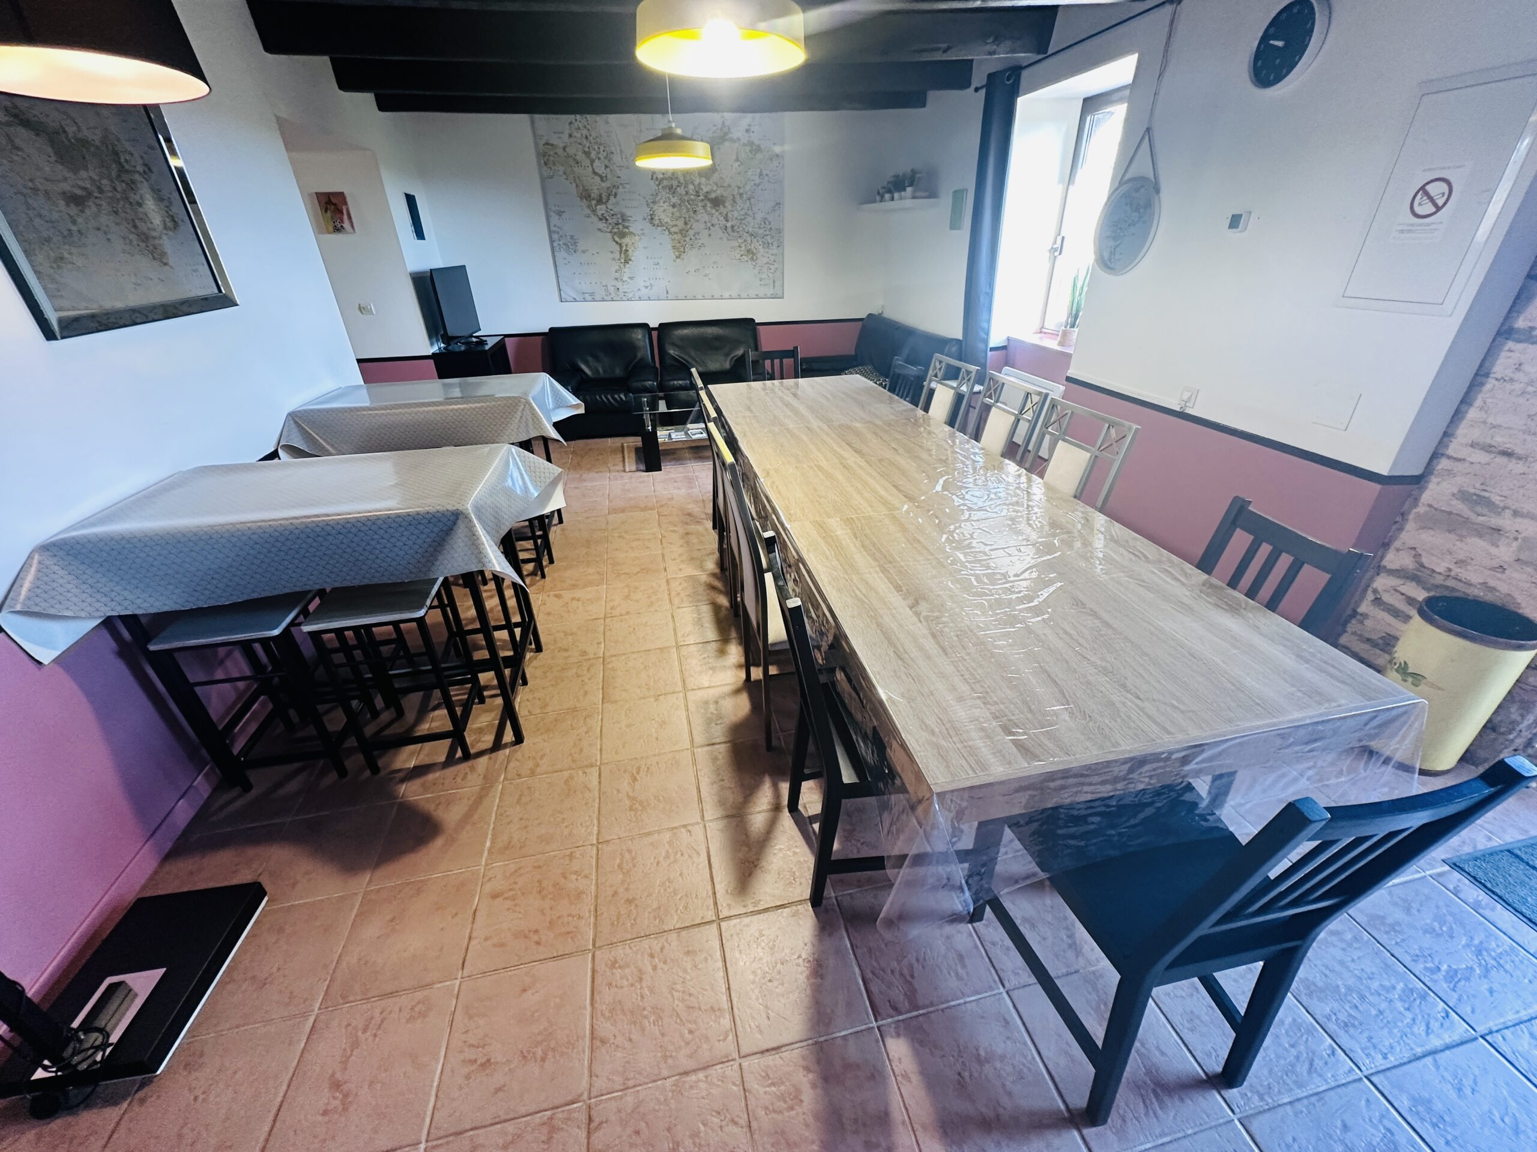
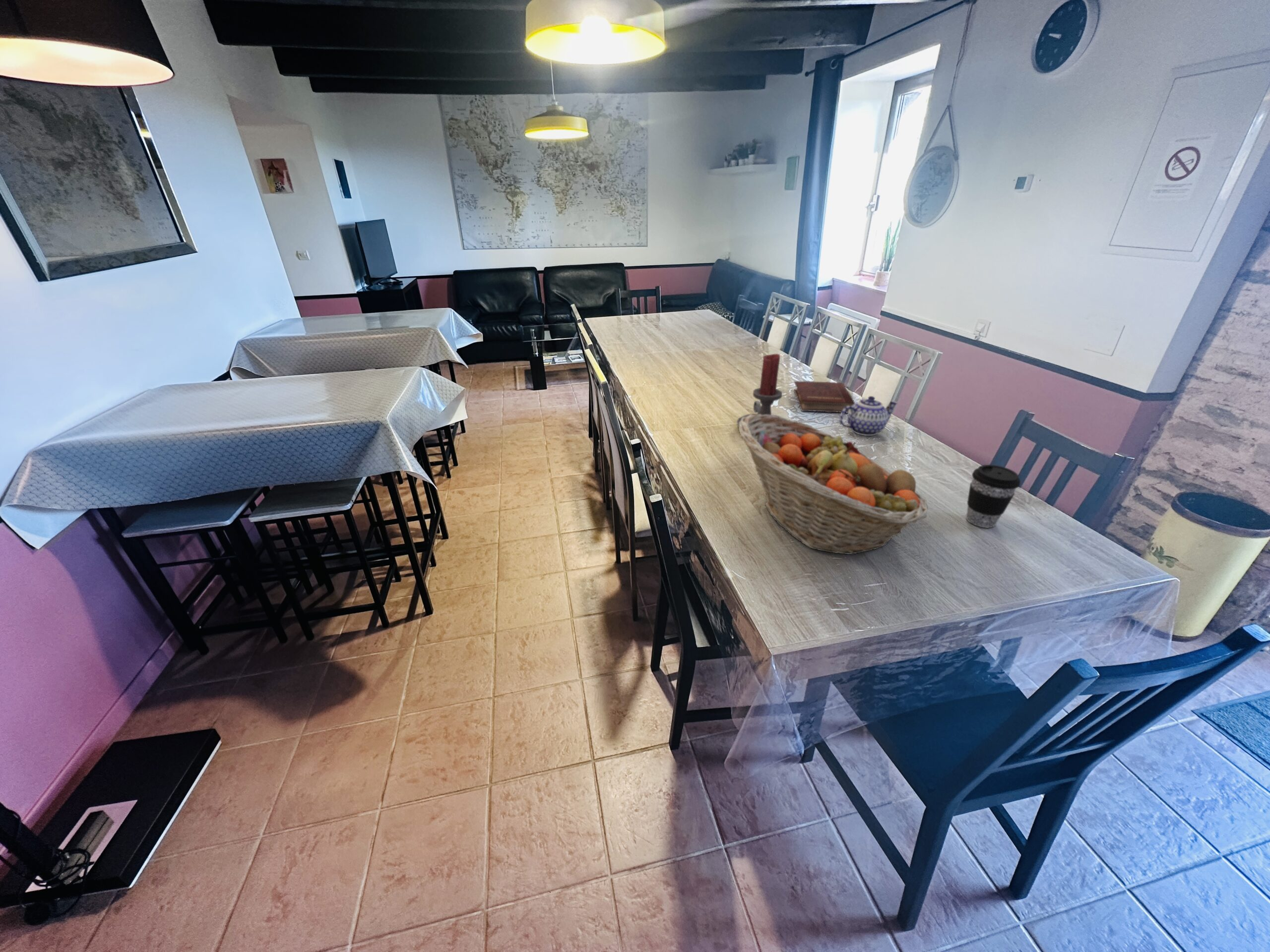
+ candle holder (765, 390)
+ hardback book (824, 396)
+ teapot (868, 414)
+ coffee cup (989, 497)
+ fruit basket (824, 475)
